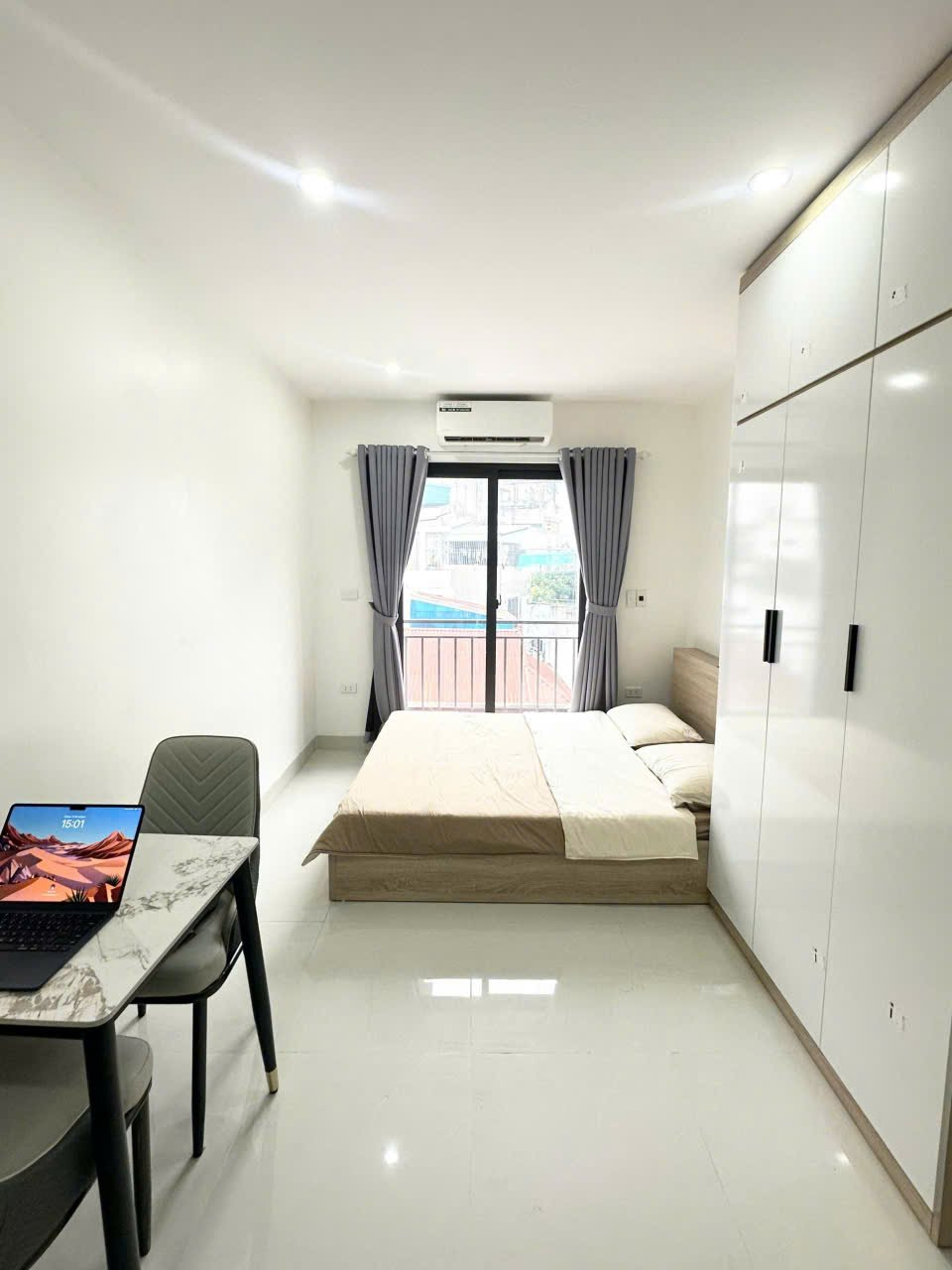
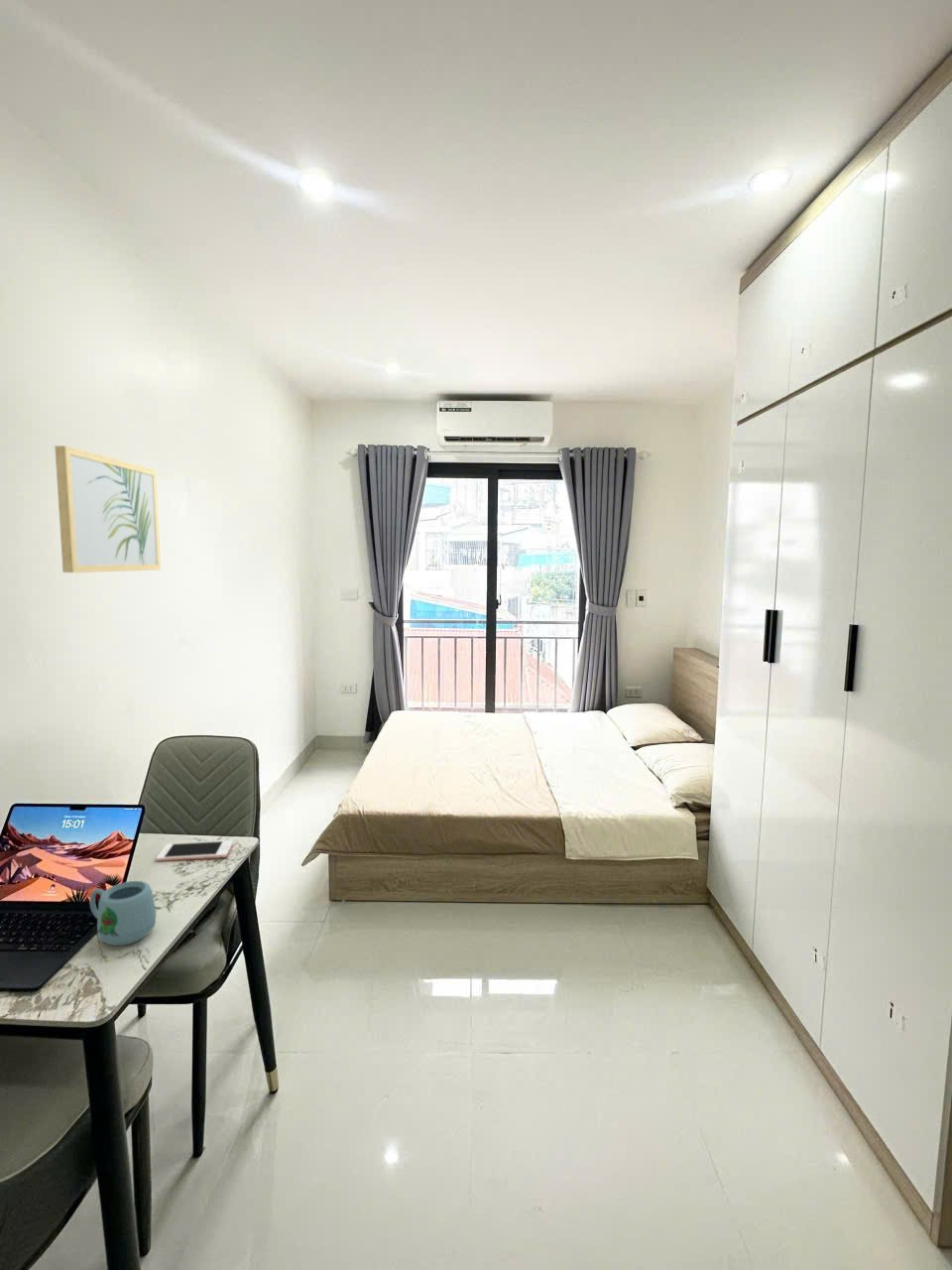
+ cell phone (195, 850)
+ wall art (114, 516)
+ mug (119, 911)
